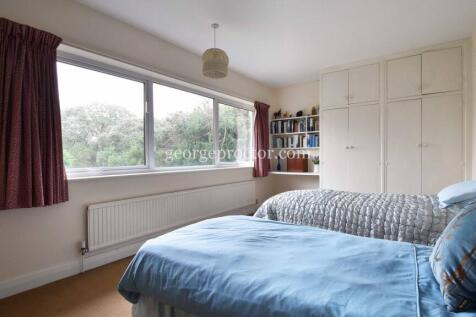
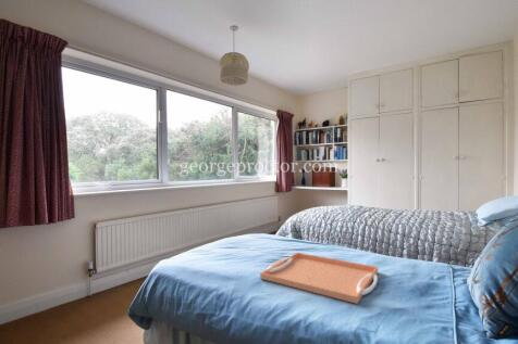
+ serving tray (320, 272)
